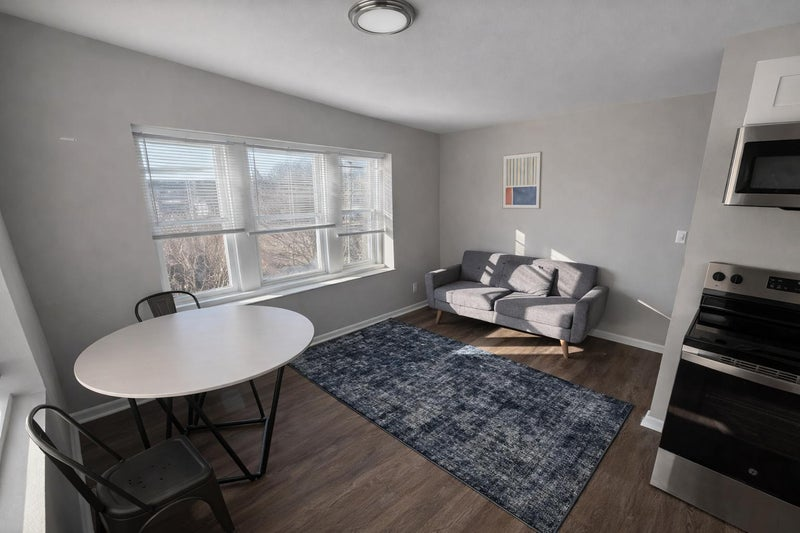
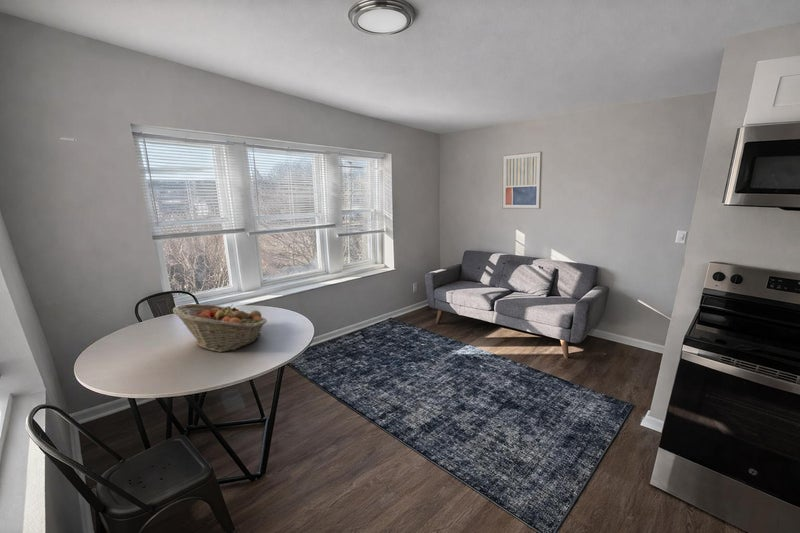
+ fruit basket (222, 321)
